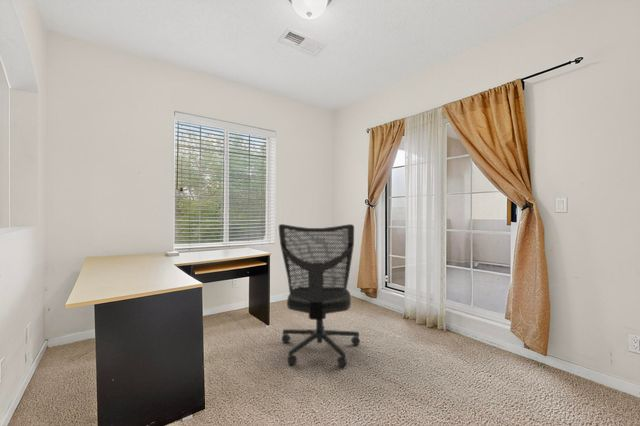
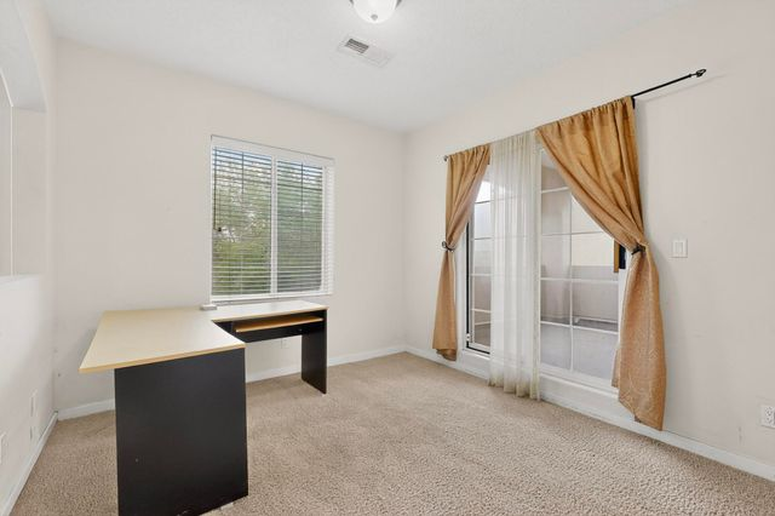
- office chair (319, 286)
